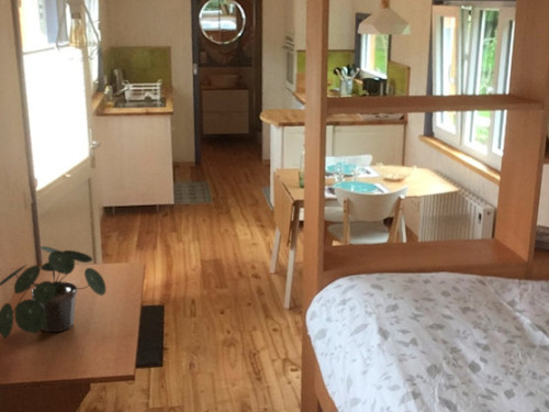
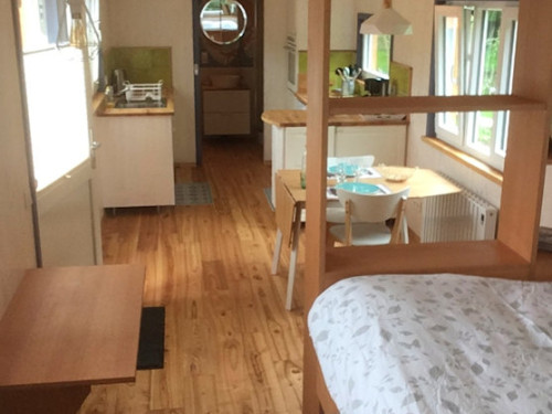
- potted plant (49, 288)
